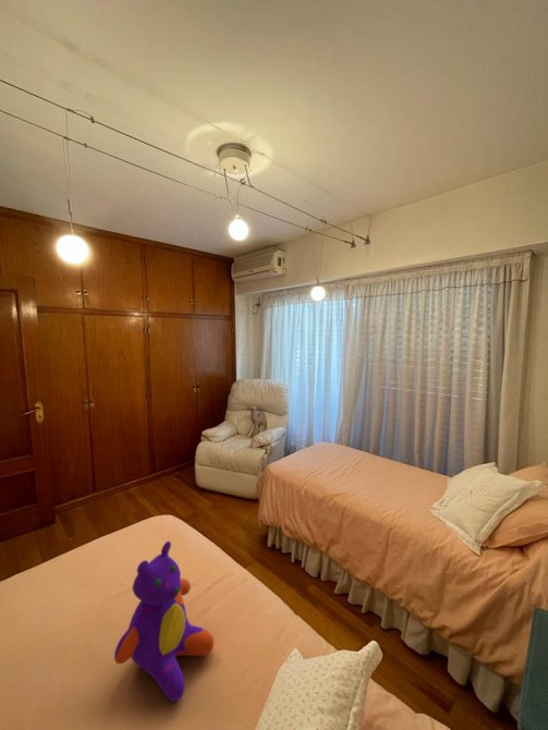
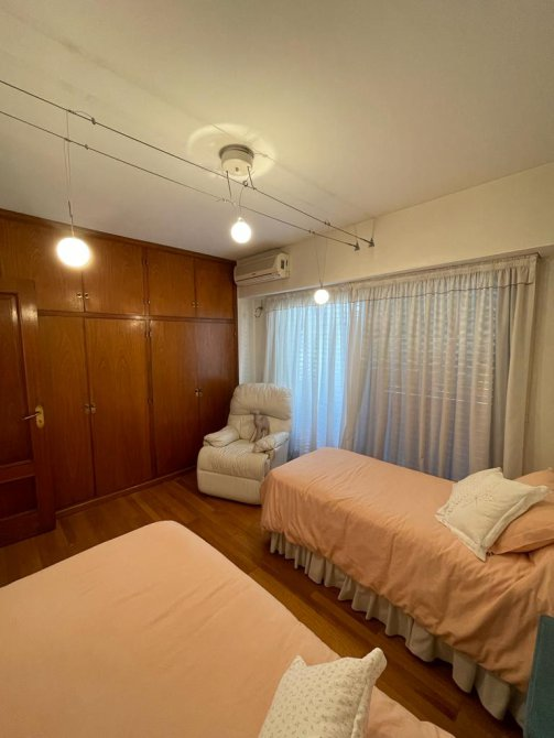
- stuffed bear (169, 609)
